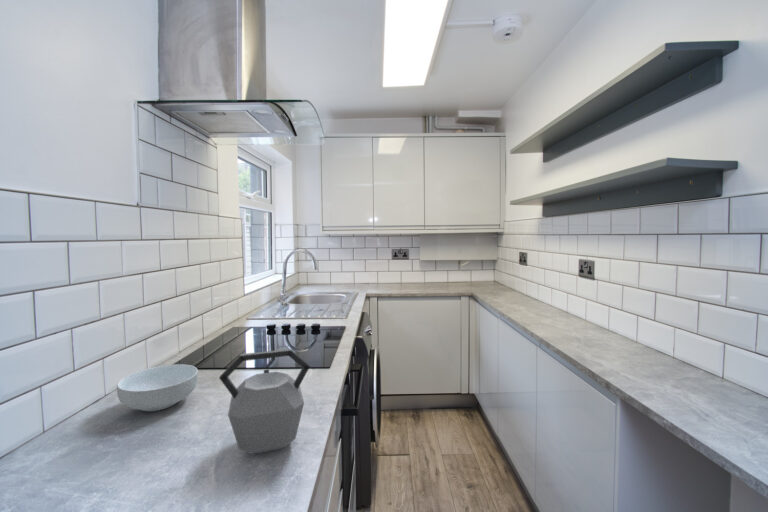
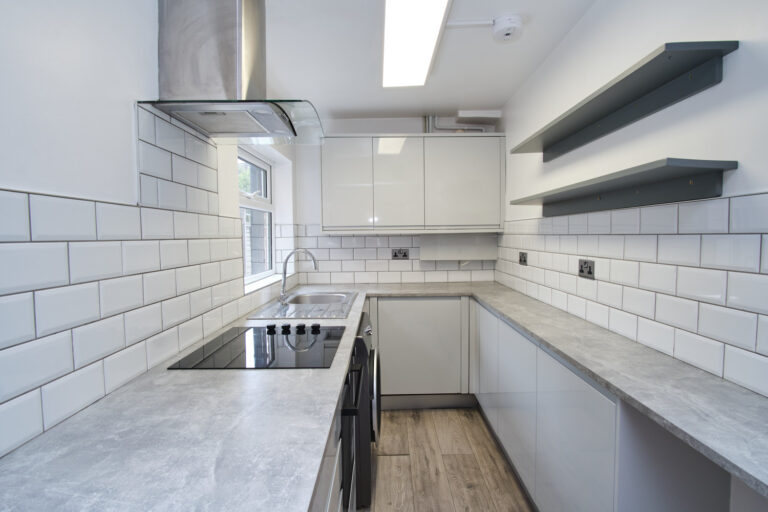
- kettle (266, 383)
- cereal bowl (159, 389)
